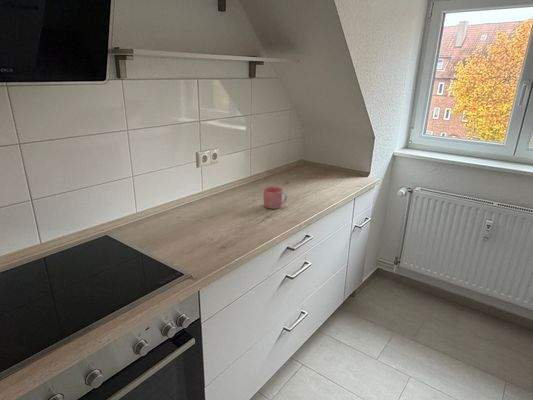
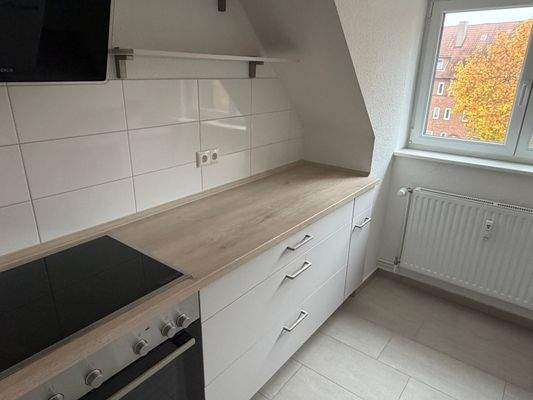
- mug (275, 198)
